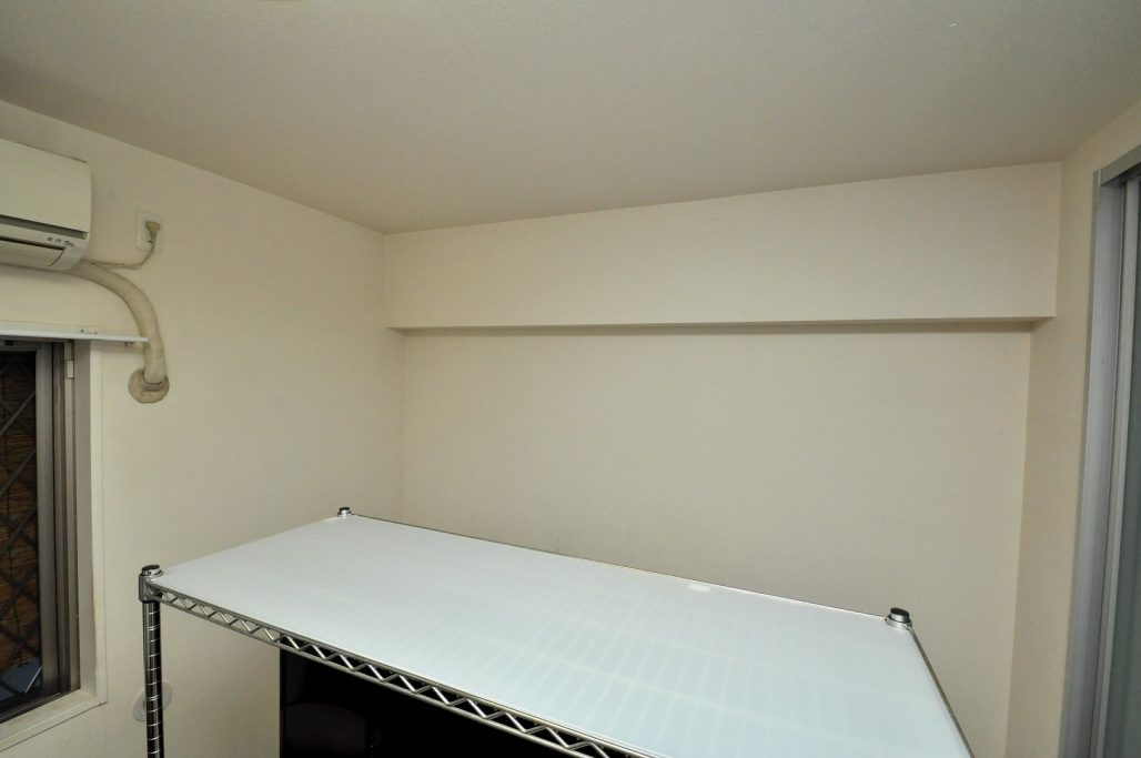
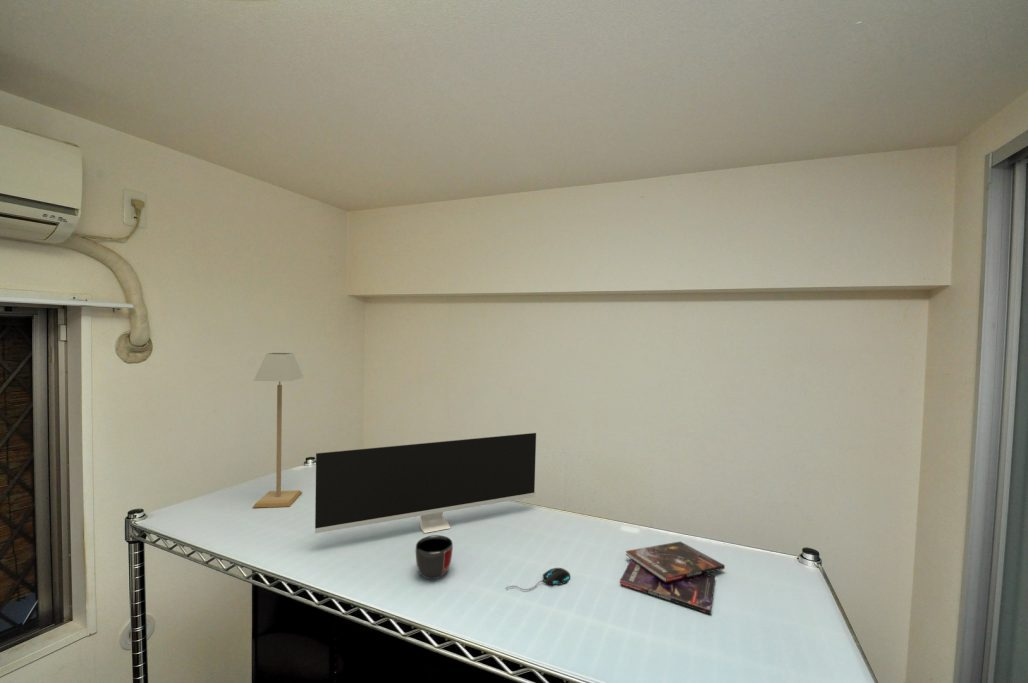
+ mouse (543, 576)
+ mug (436, 554)
+ monitor (435, 482)
+ table lamp (279, 427)
+ booklet (676, 572)
